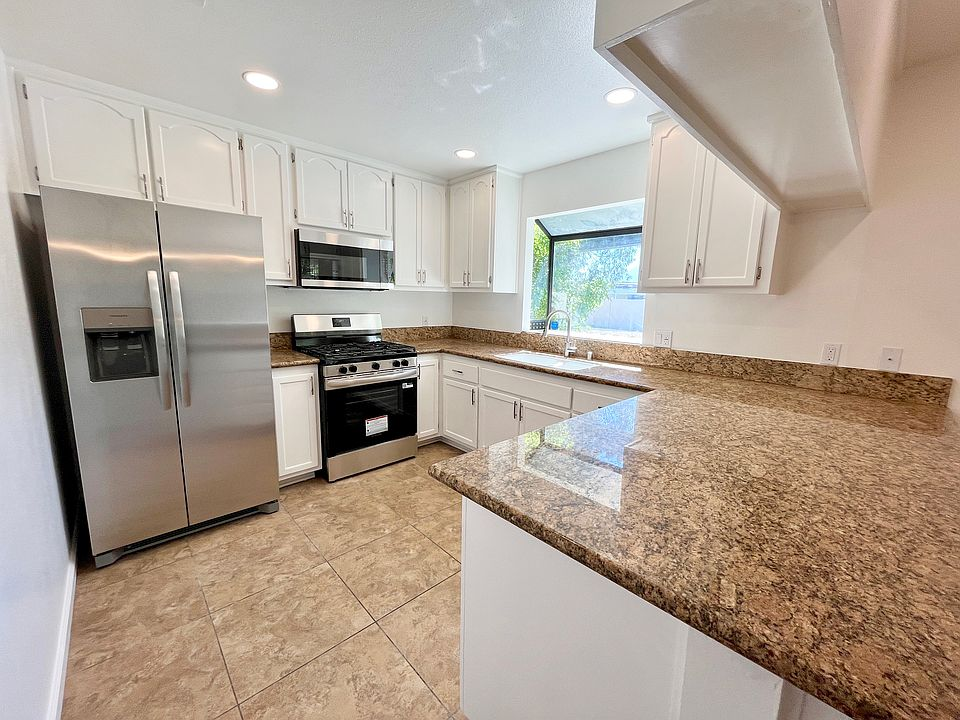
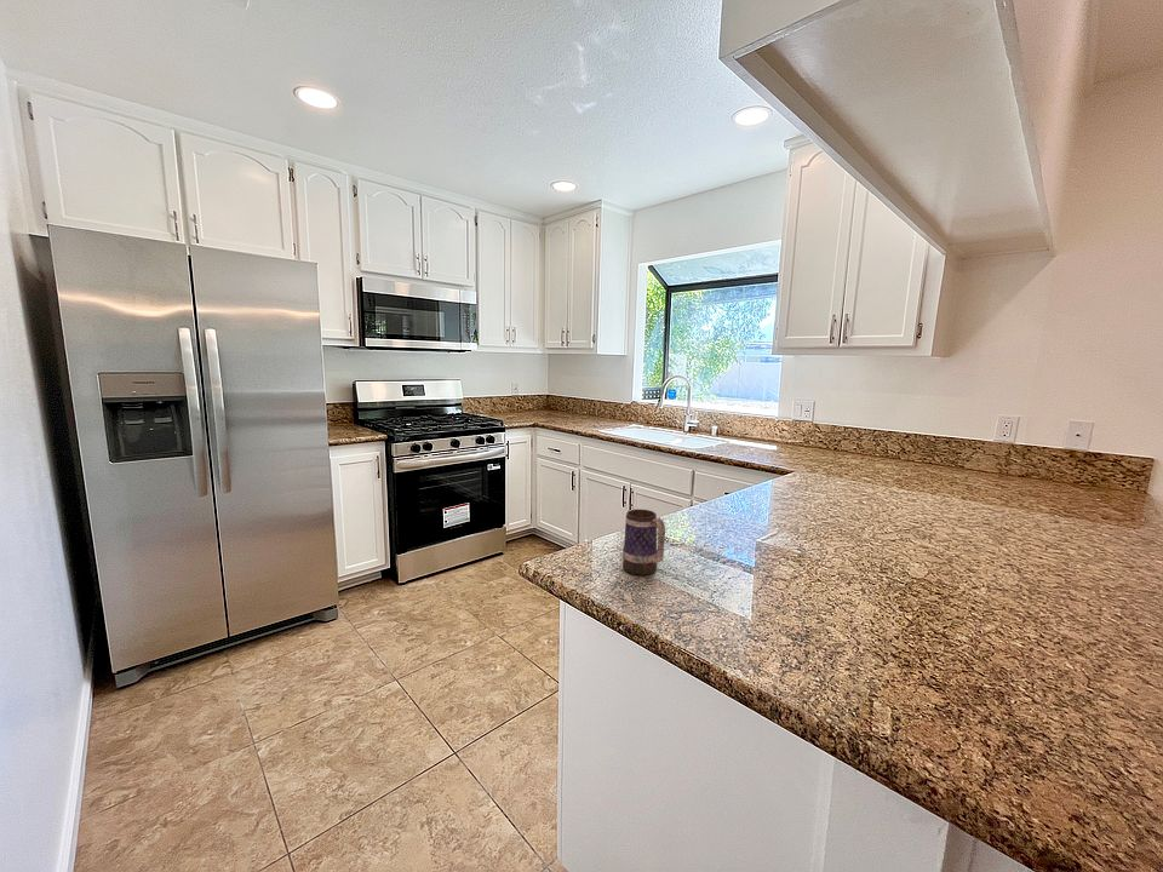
+ mug (644, 543)
